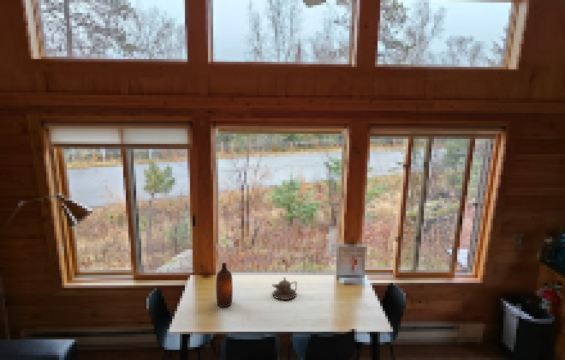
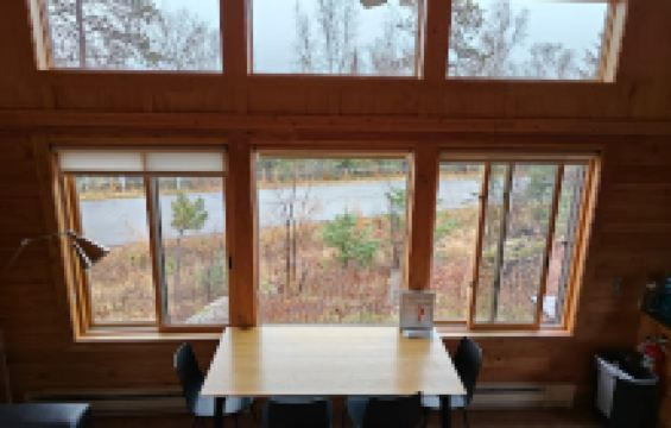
- bottle (224, 283)
- teapot (284, 285)
